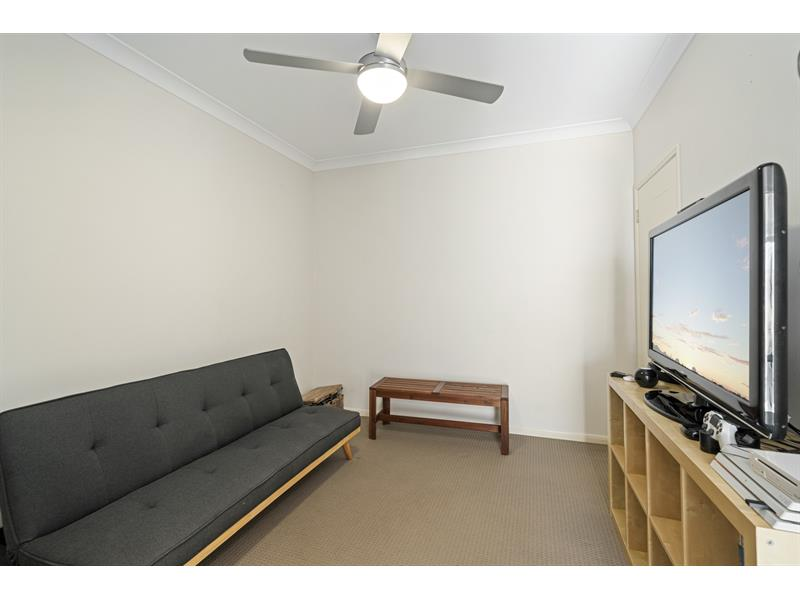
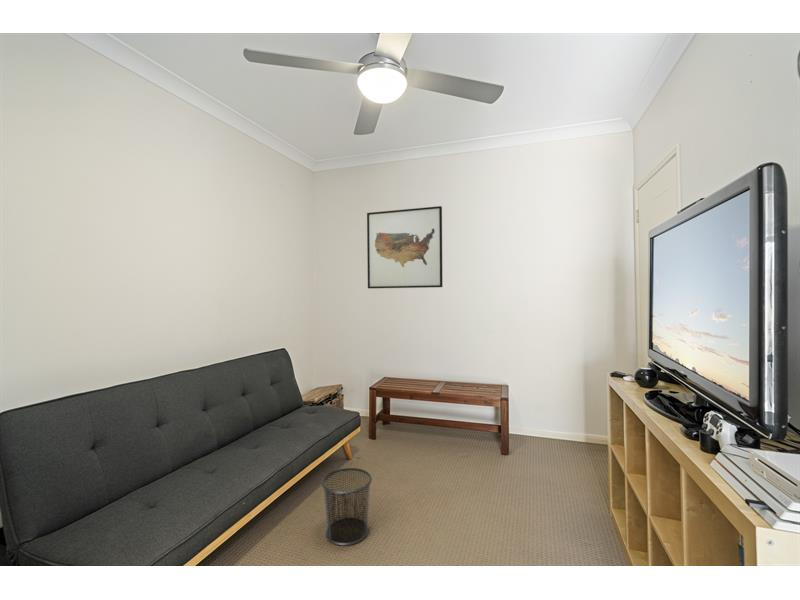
+ waste bin (347, 505)
+ wall art (403, 248)
